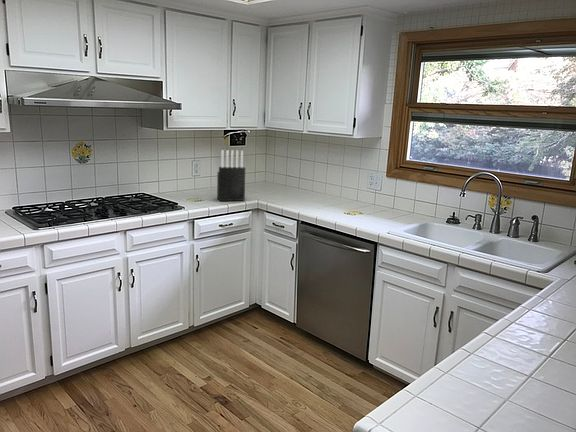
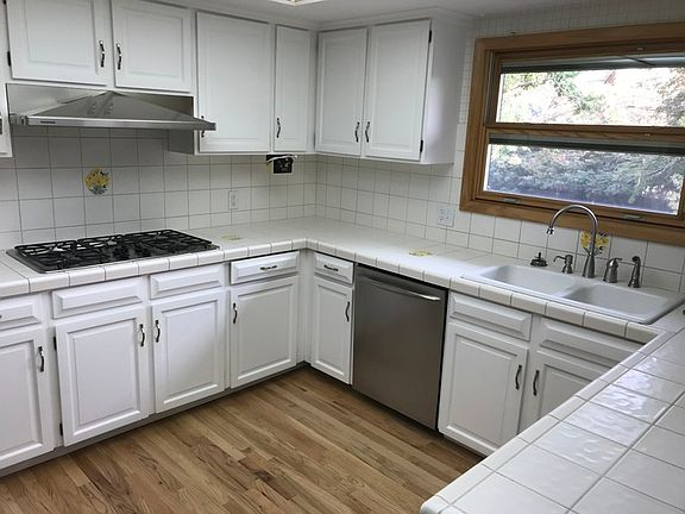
- knife block (230, 174)
